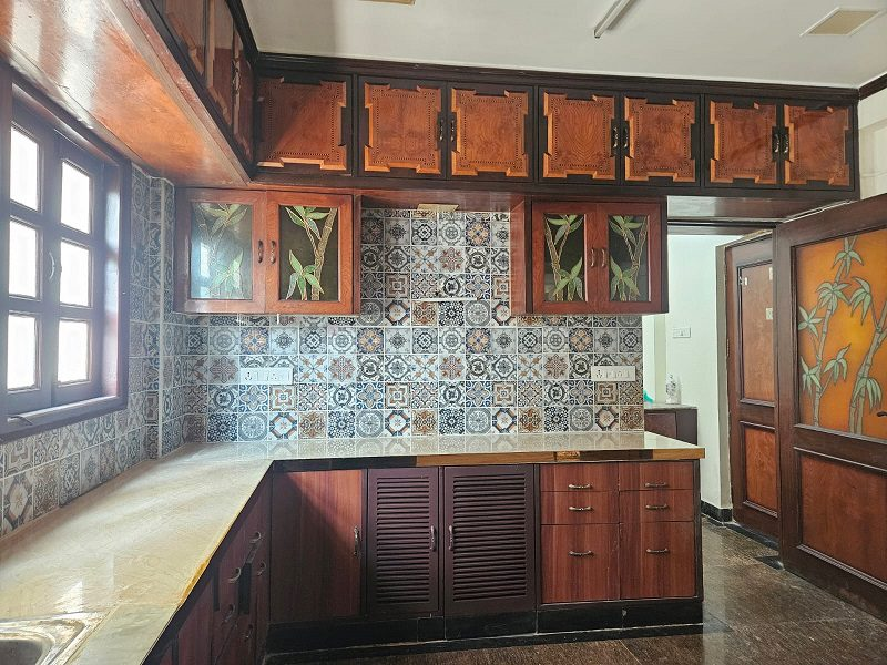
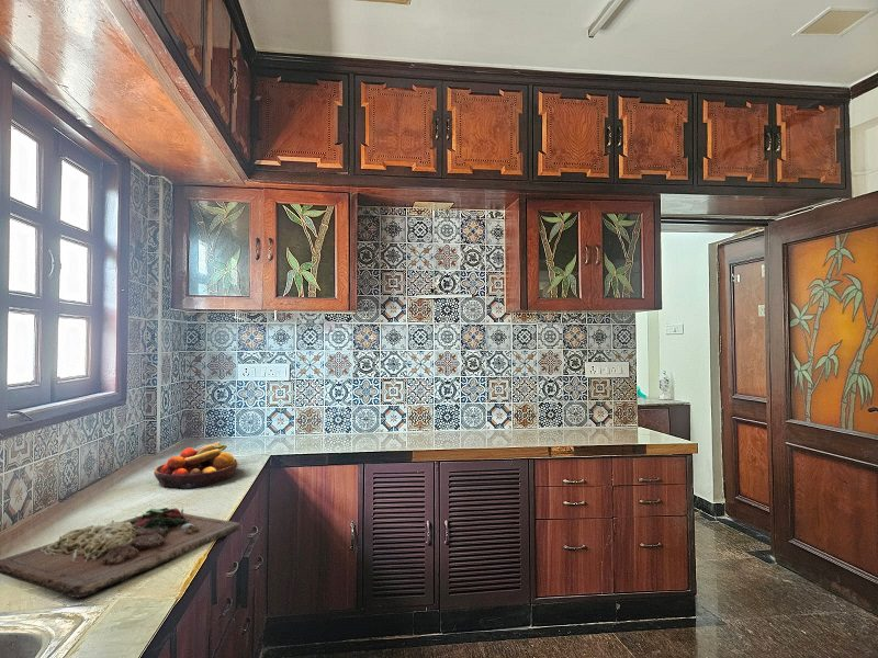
+ cutting board (128, 535)
+ fruit bowl (196, 462)
